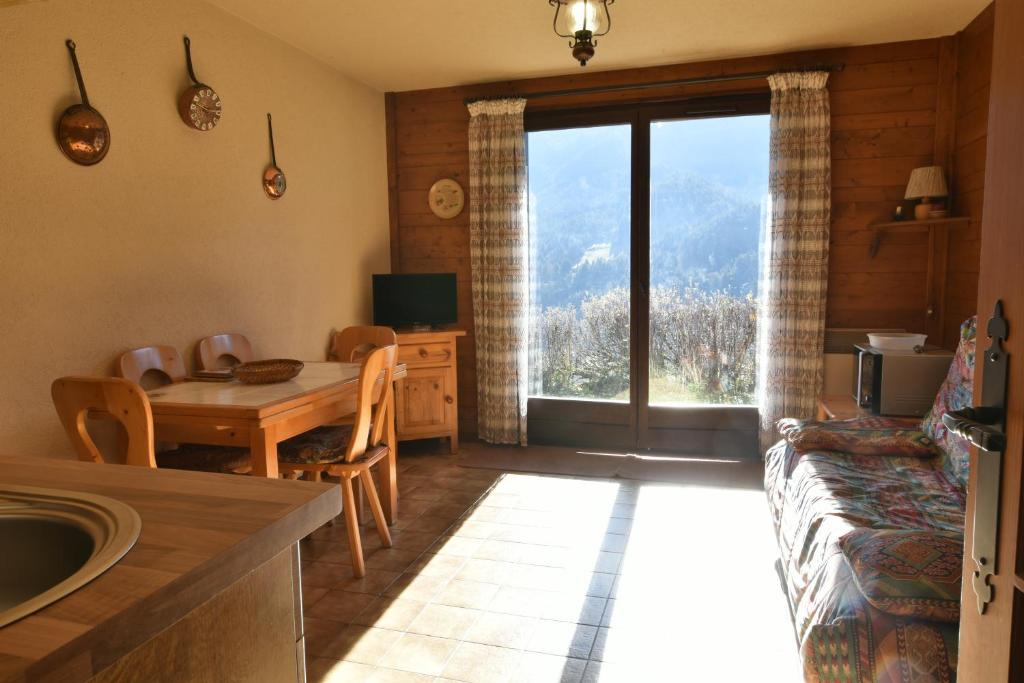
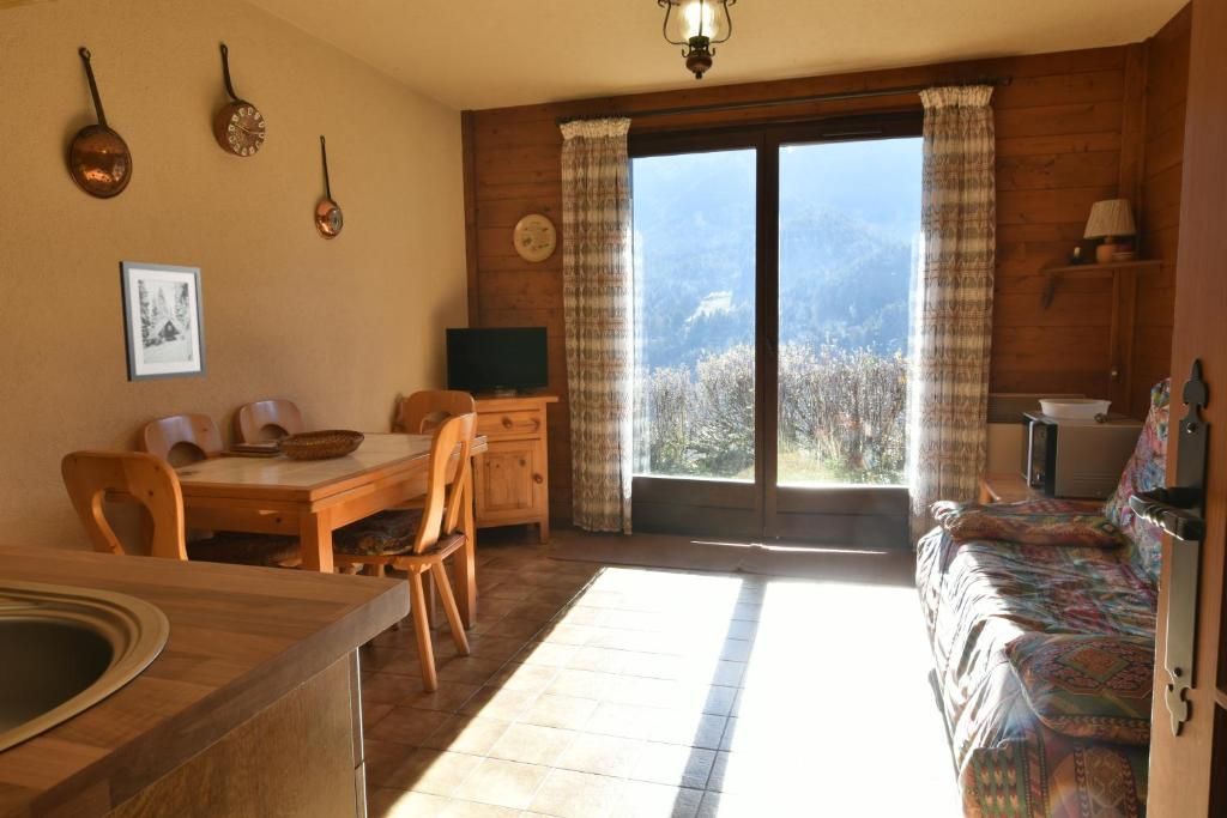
+ wall art (165, 321)
